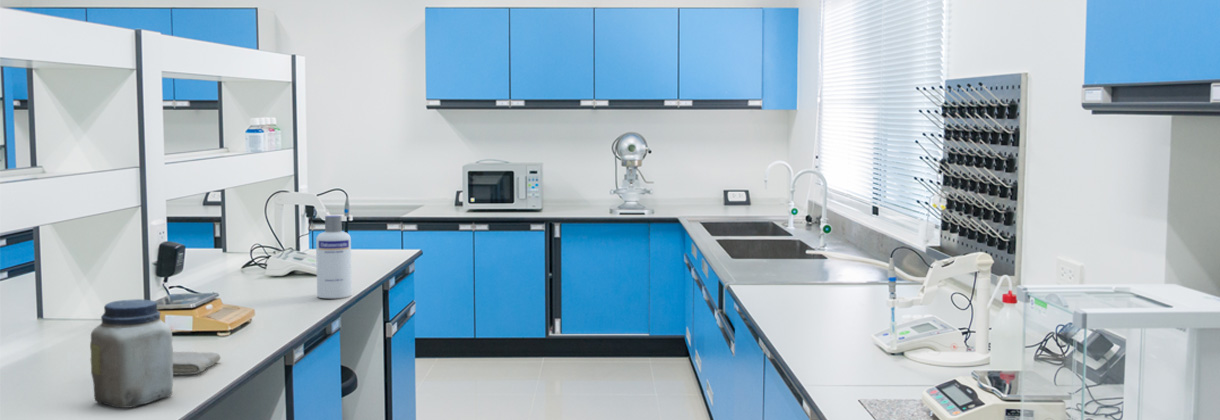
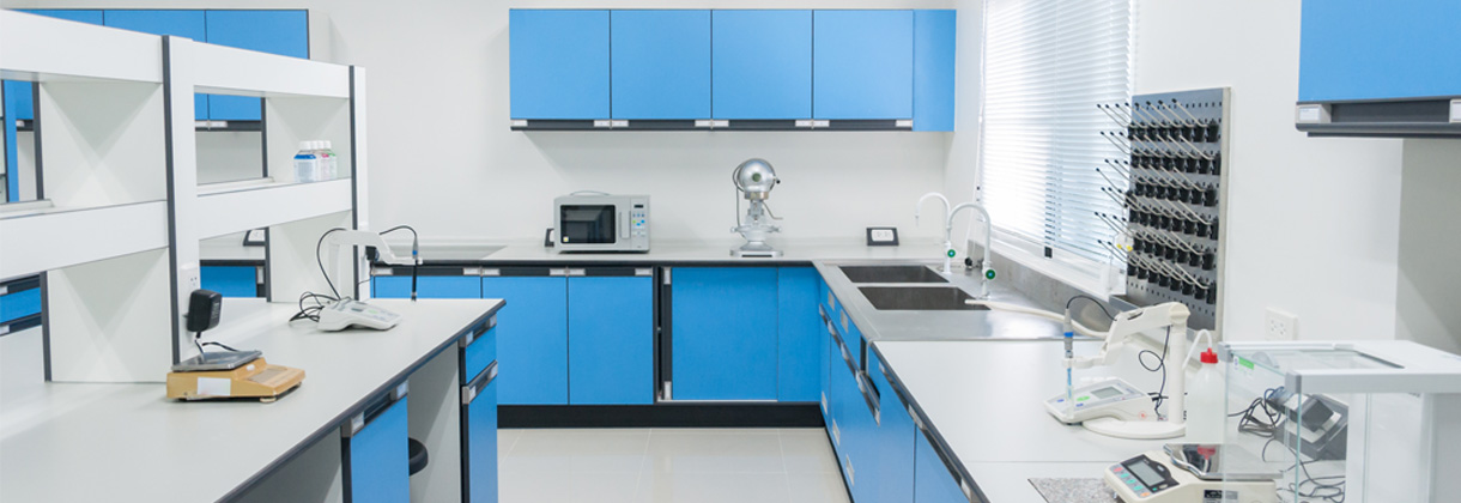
- screw cap bottle (333, 256)
- jar (131, 350)
- washcloth (173, 361)
